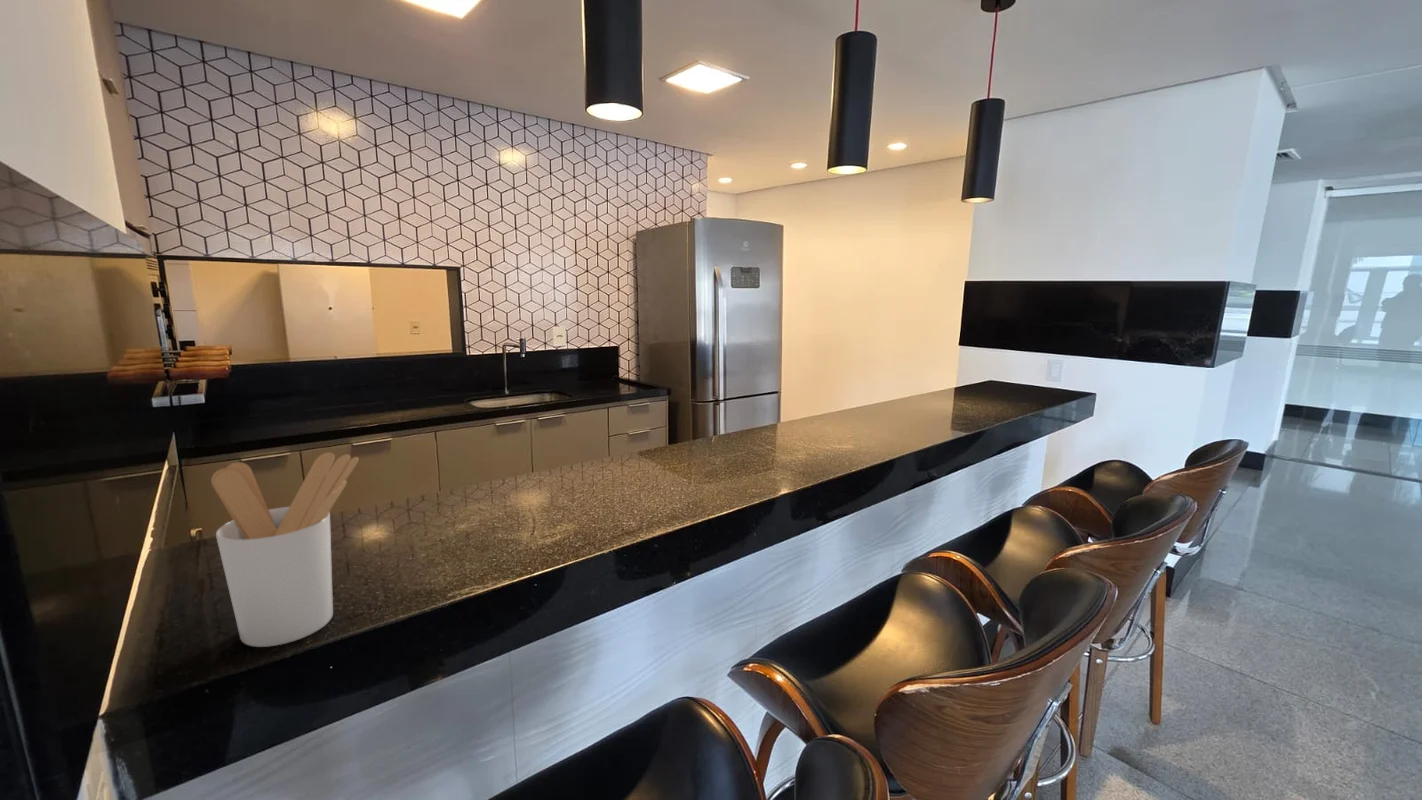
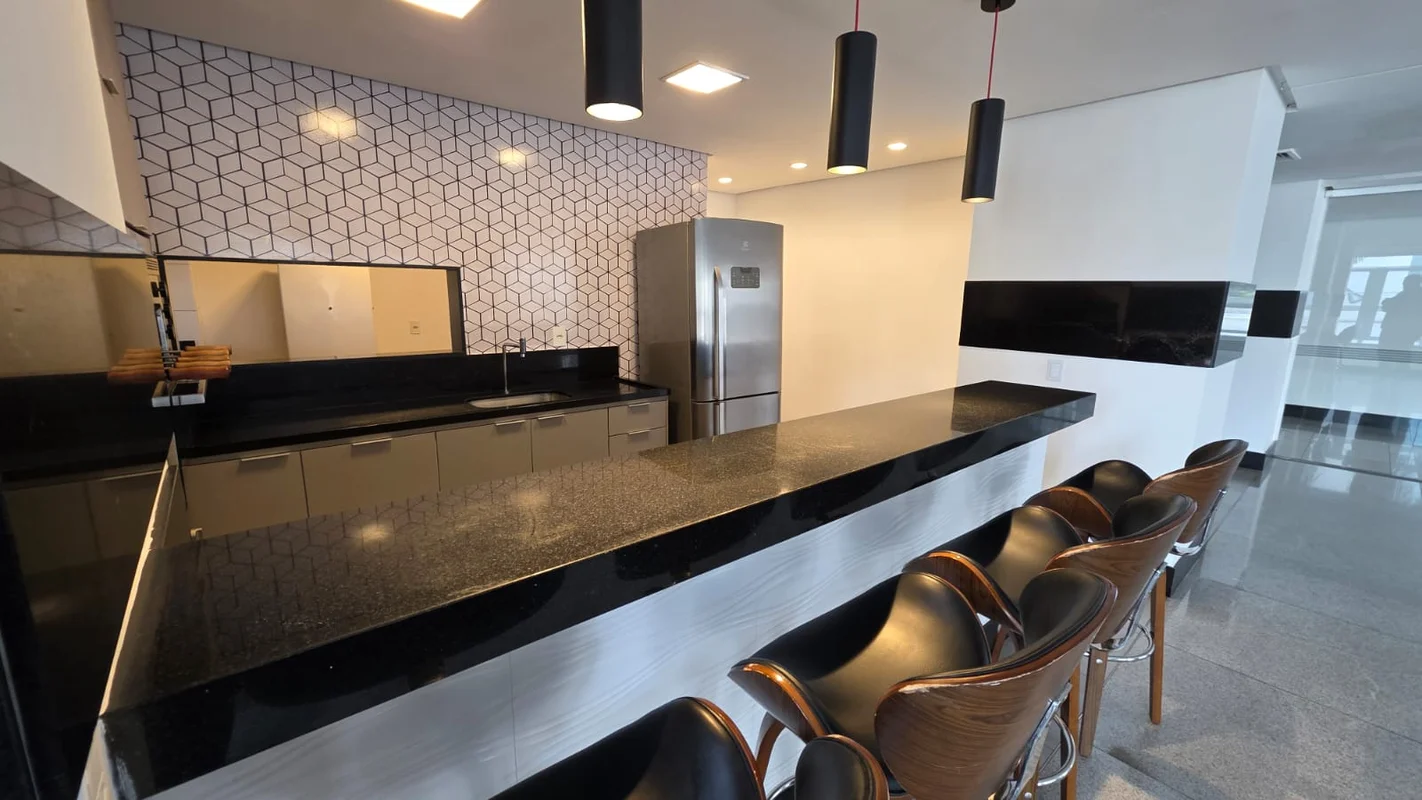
- utensil holder (300, 539)
